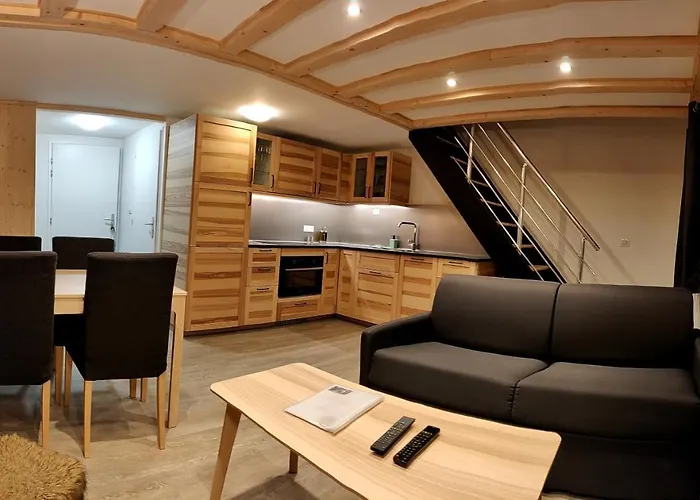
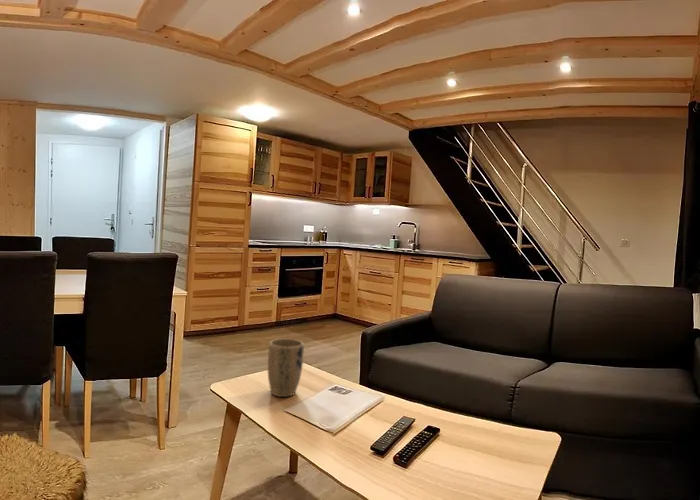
+ plant pot (285, 367)
